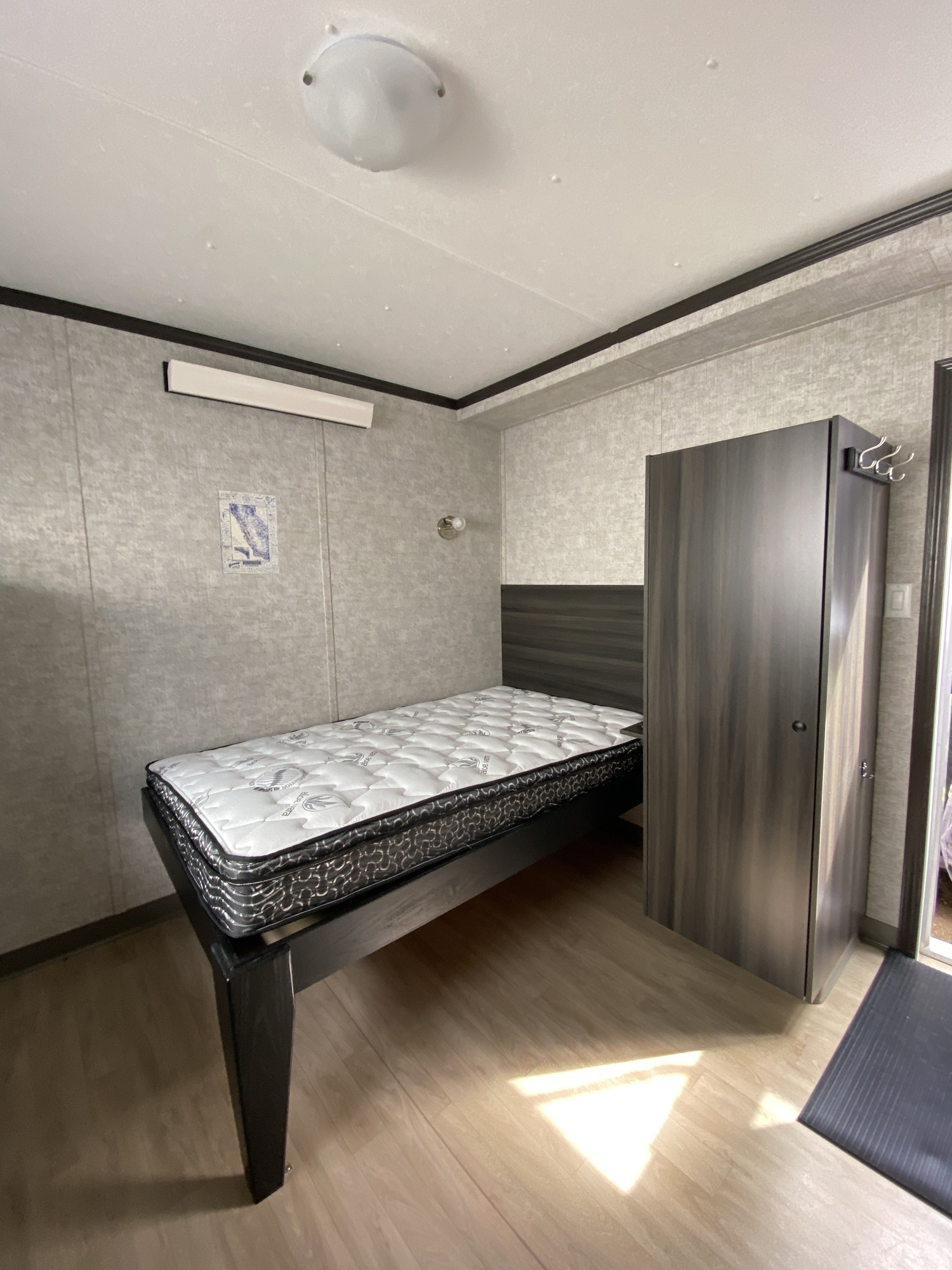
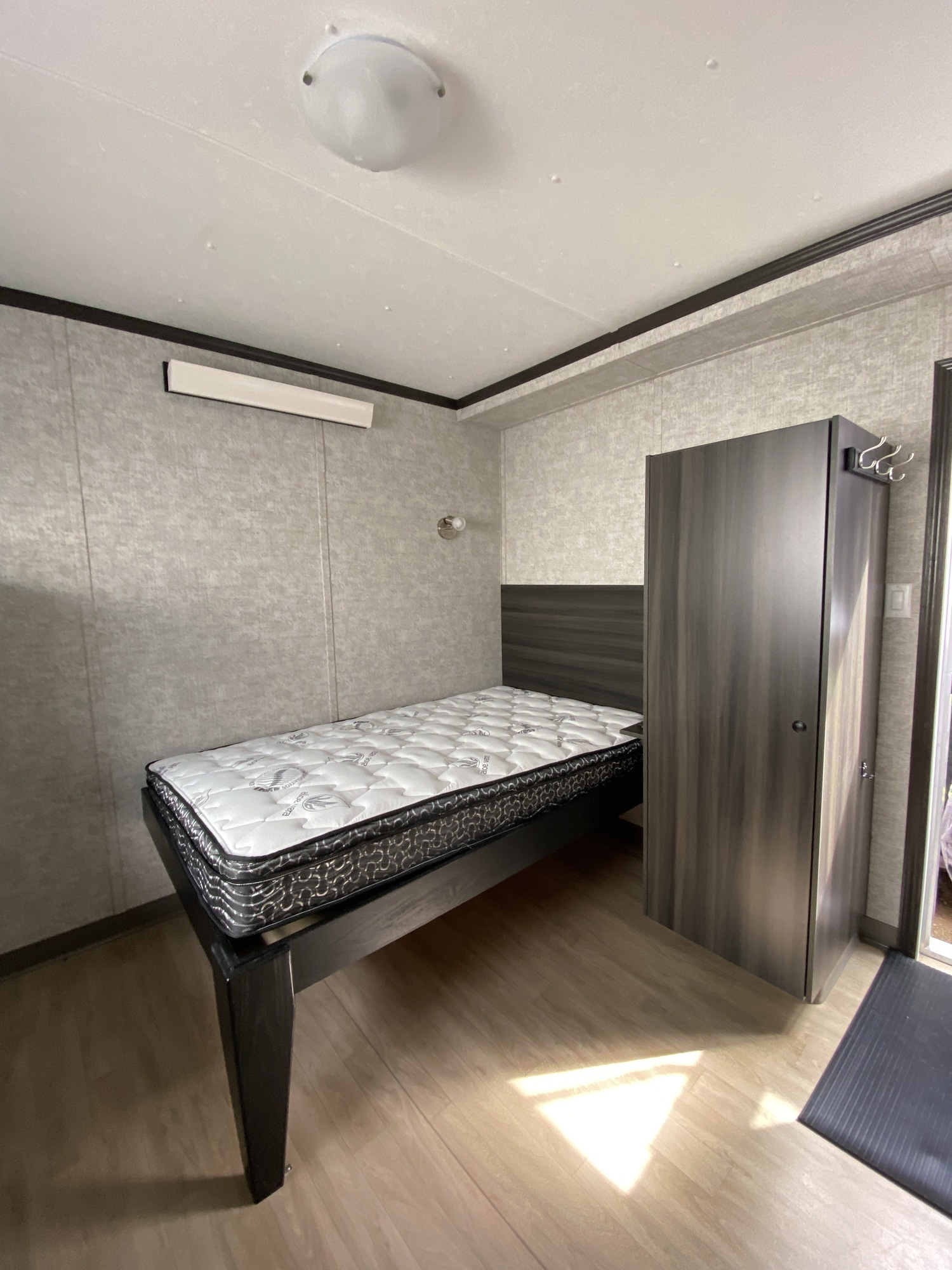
- wall art (249, 533)
